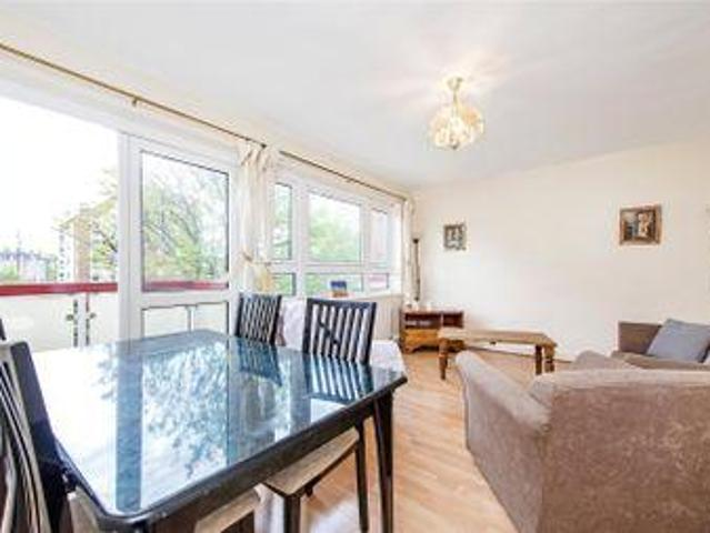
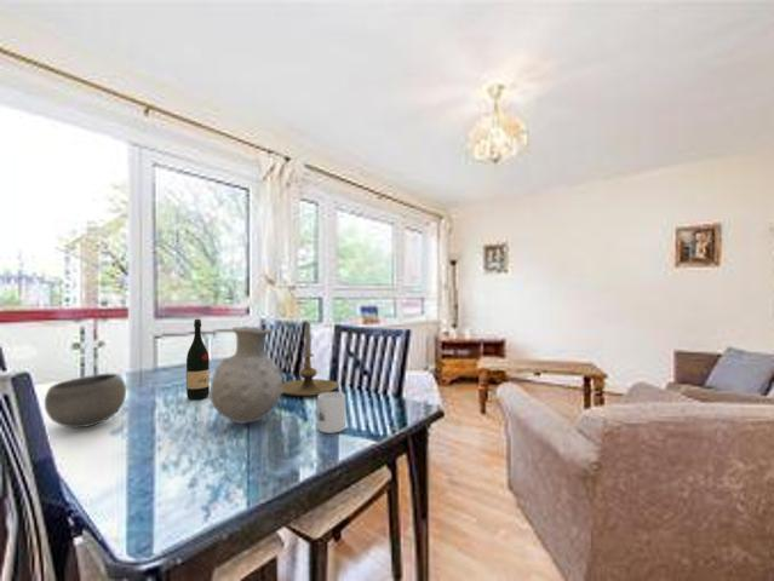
+ bowl (87, 401)
+ vase (247, 374)
+ wine bottle (197, 357)
+ mug (328, 410)
+ candle holder (308, 356)
